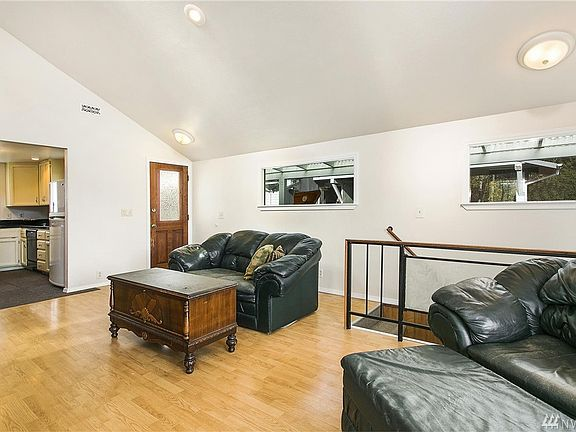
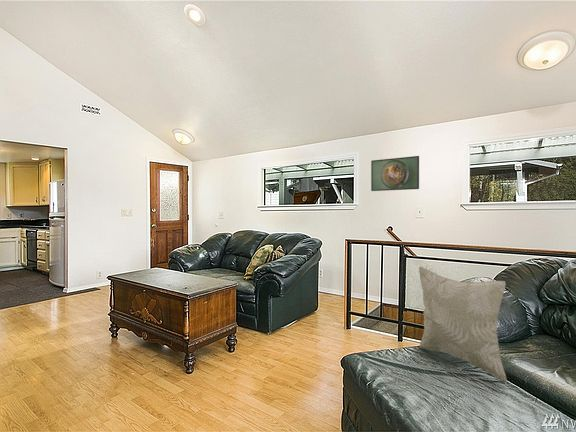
+ decorative pillow (457, 318)
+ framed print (394, 174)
